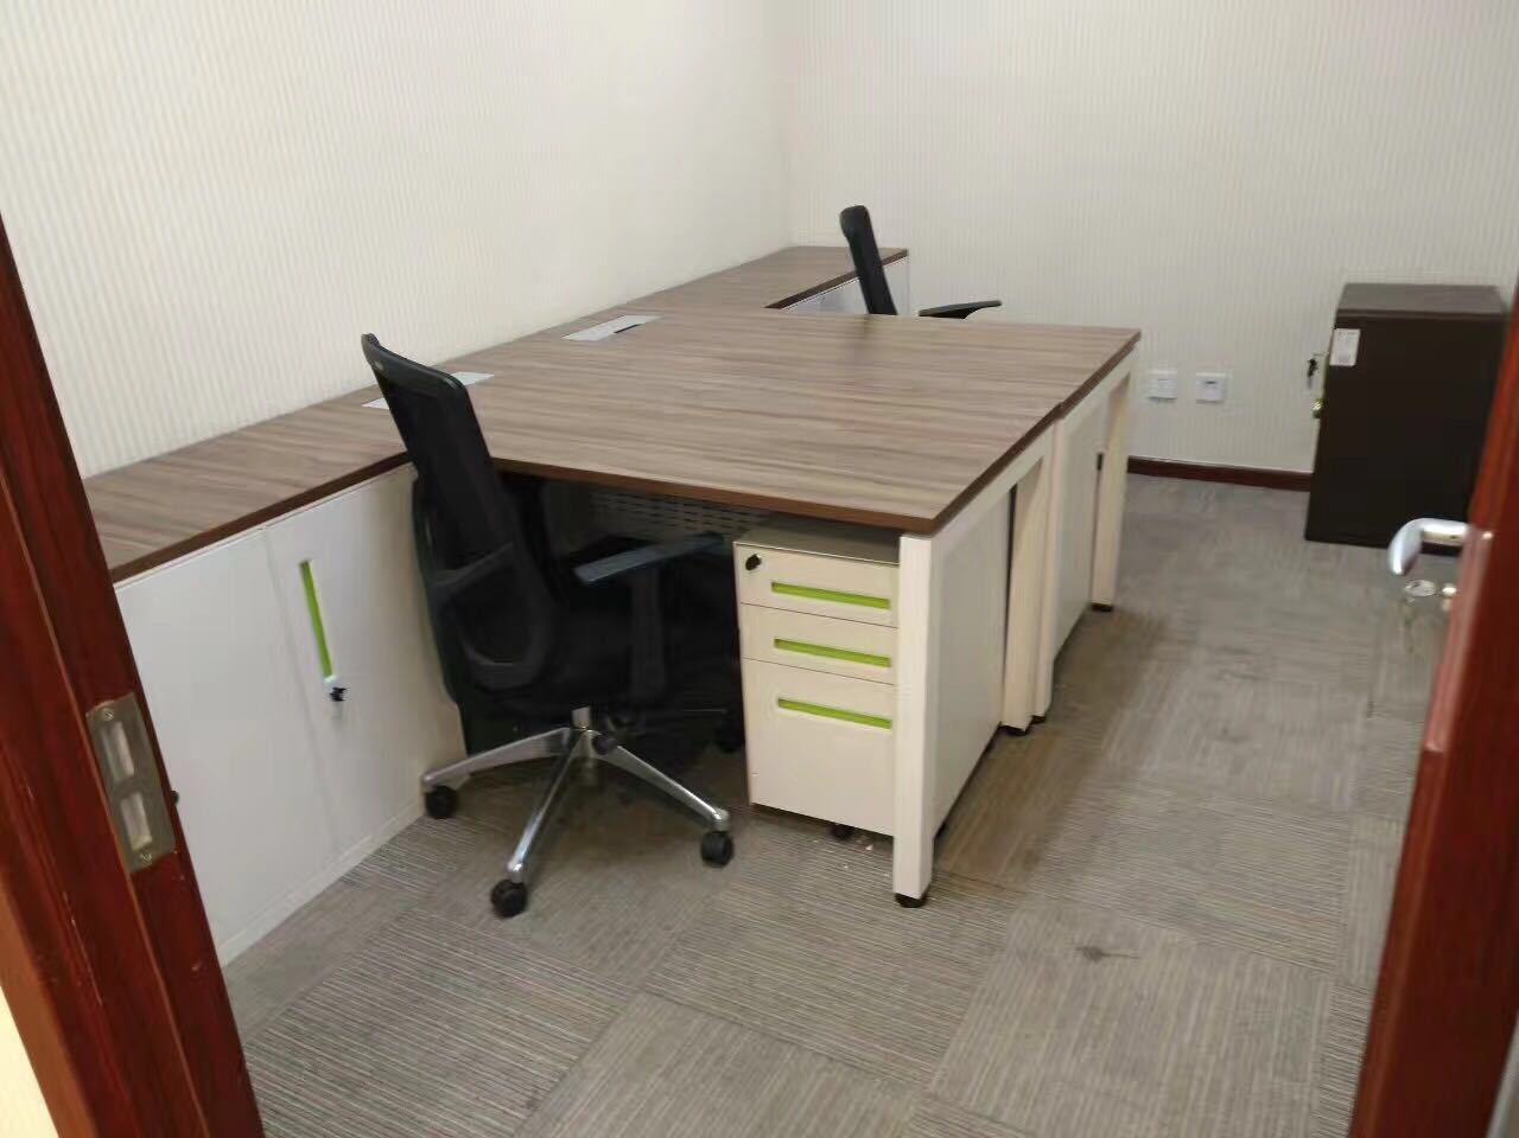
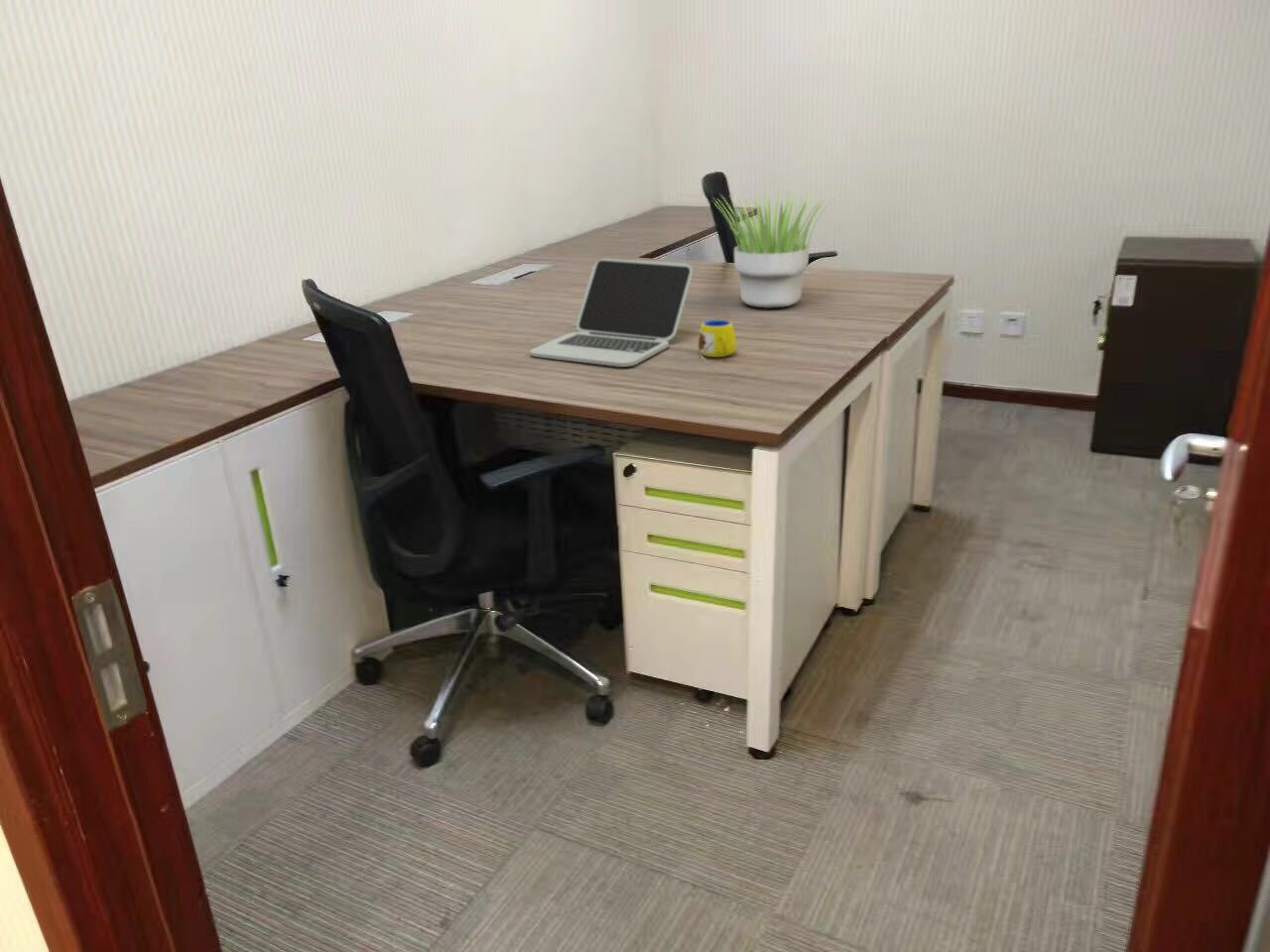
+ mug (718, 339)
+ laptop (611, 308)
+ potted plant (772, 250)
